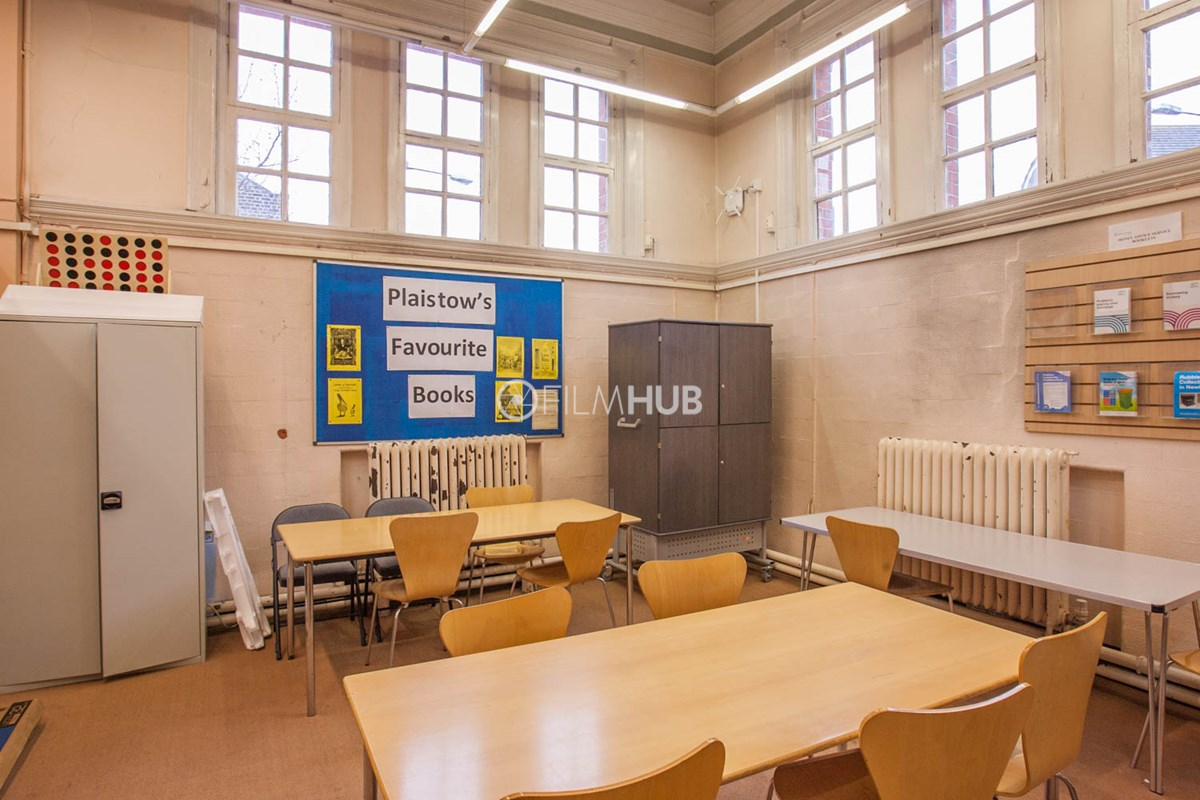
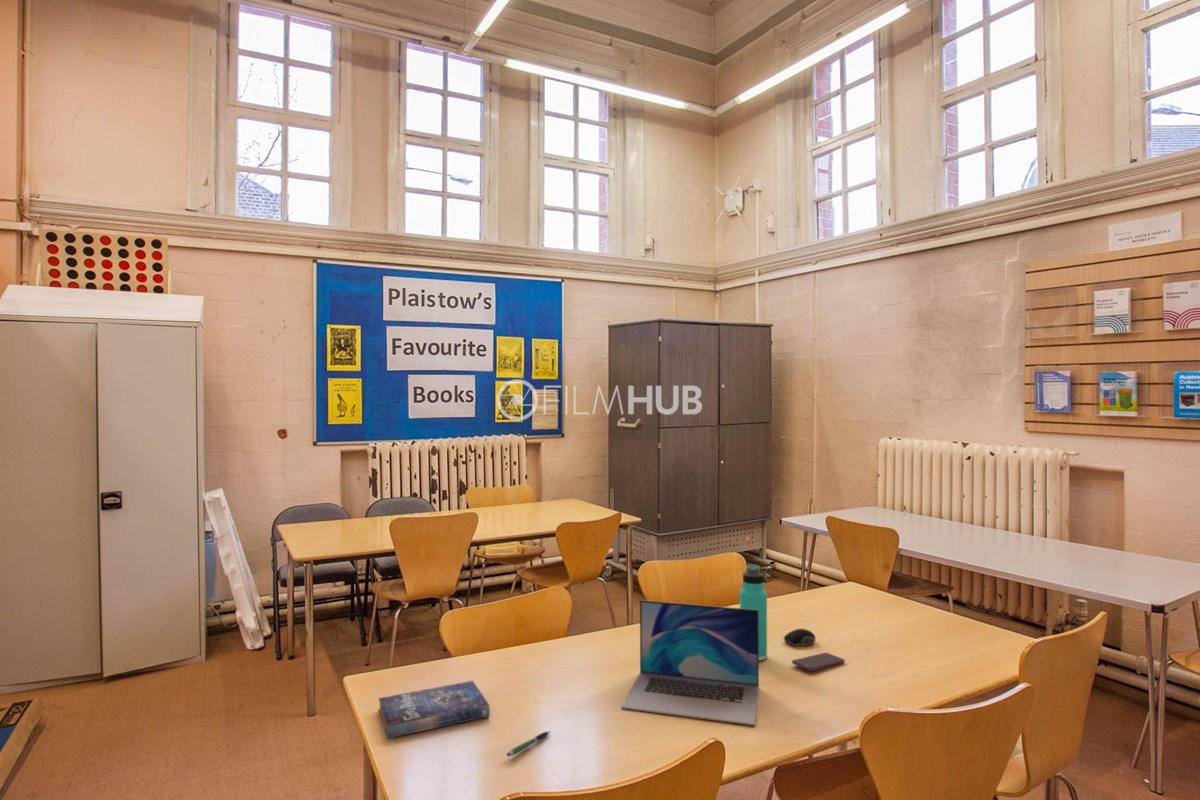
+ thermos bottle (754, 609)
+ laptop (692, 657)
+ book (433, 707)
+ pen (529, 742)
+ smartphone (818, 661)
+ computer mouse (800, 635)
